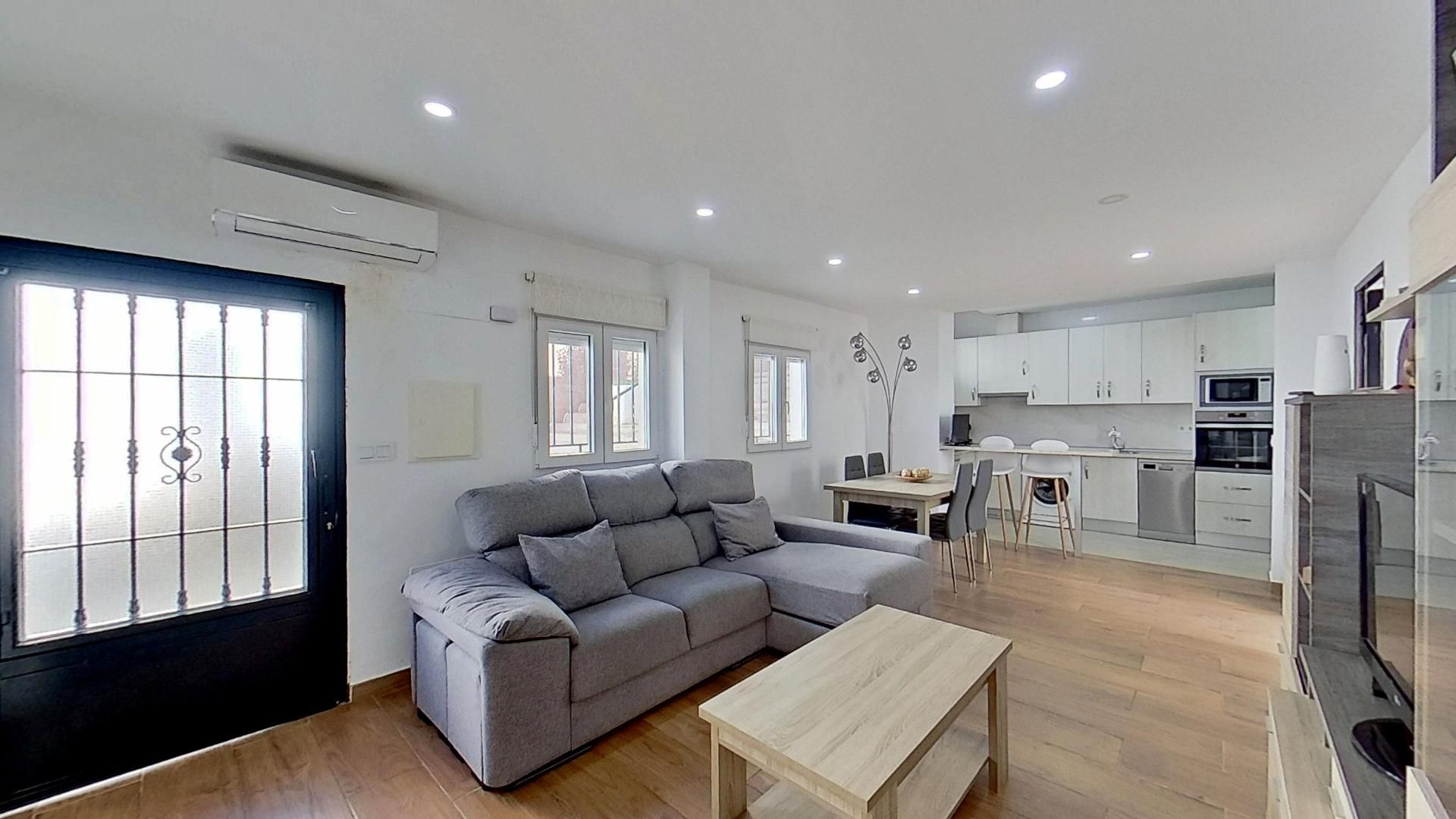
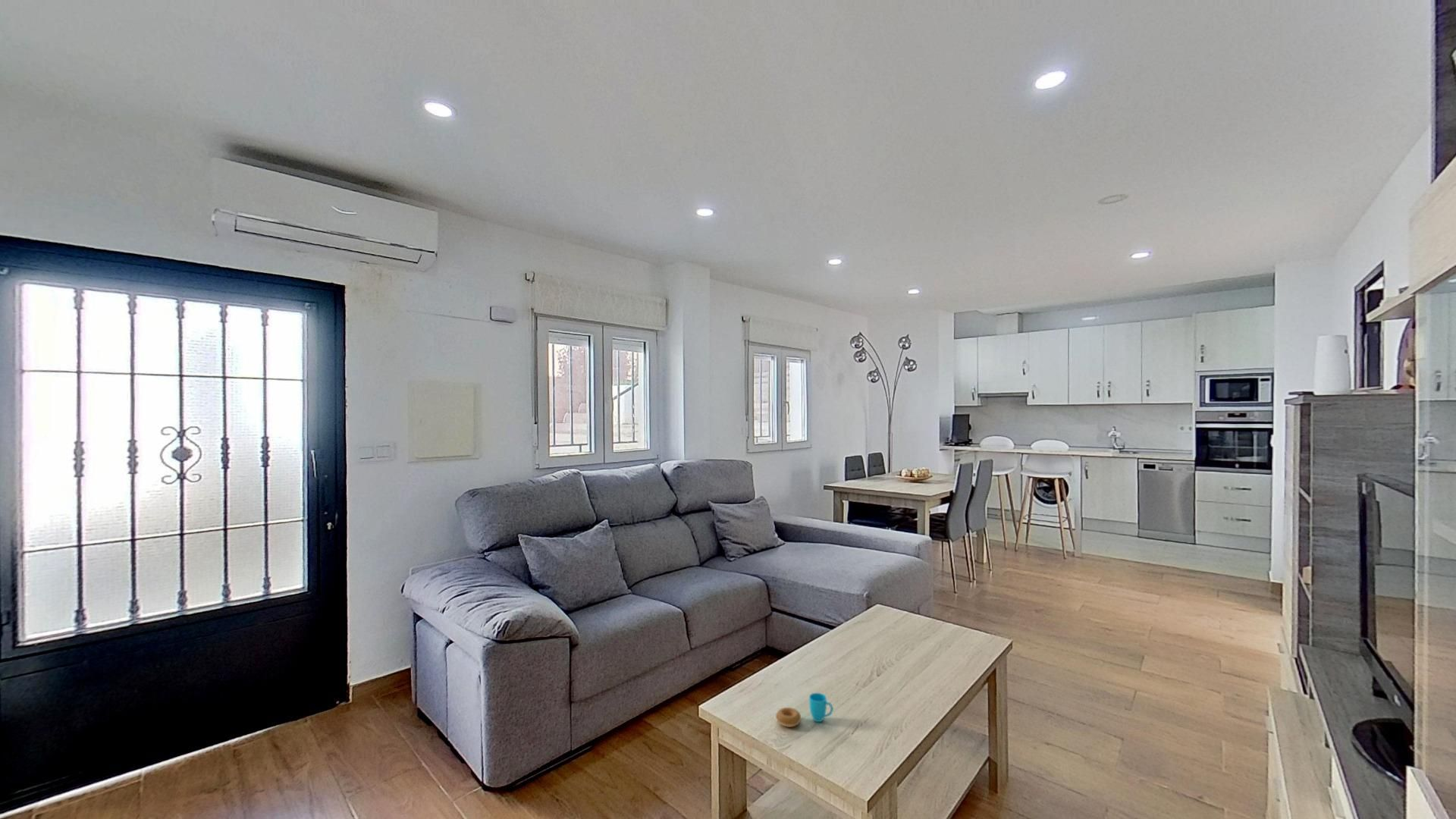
+ cup (799, 714)
